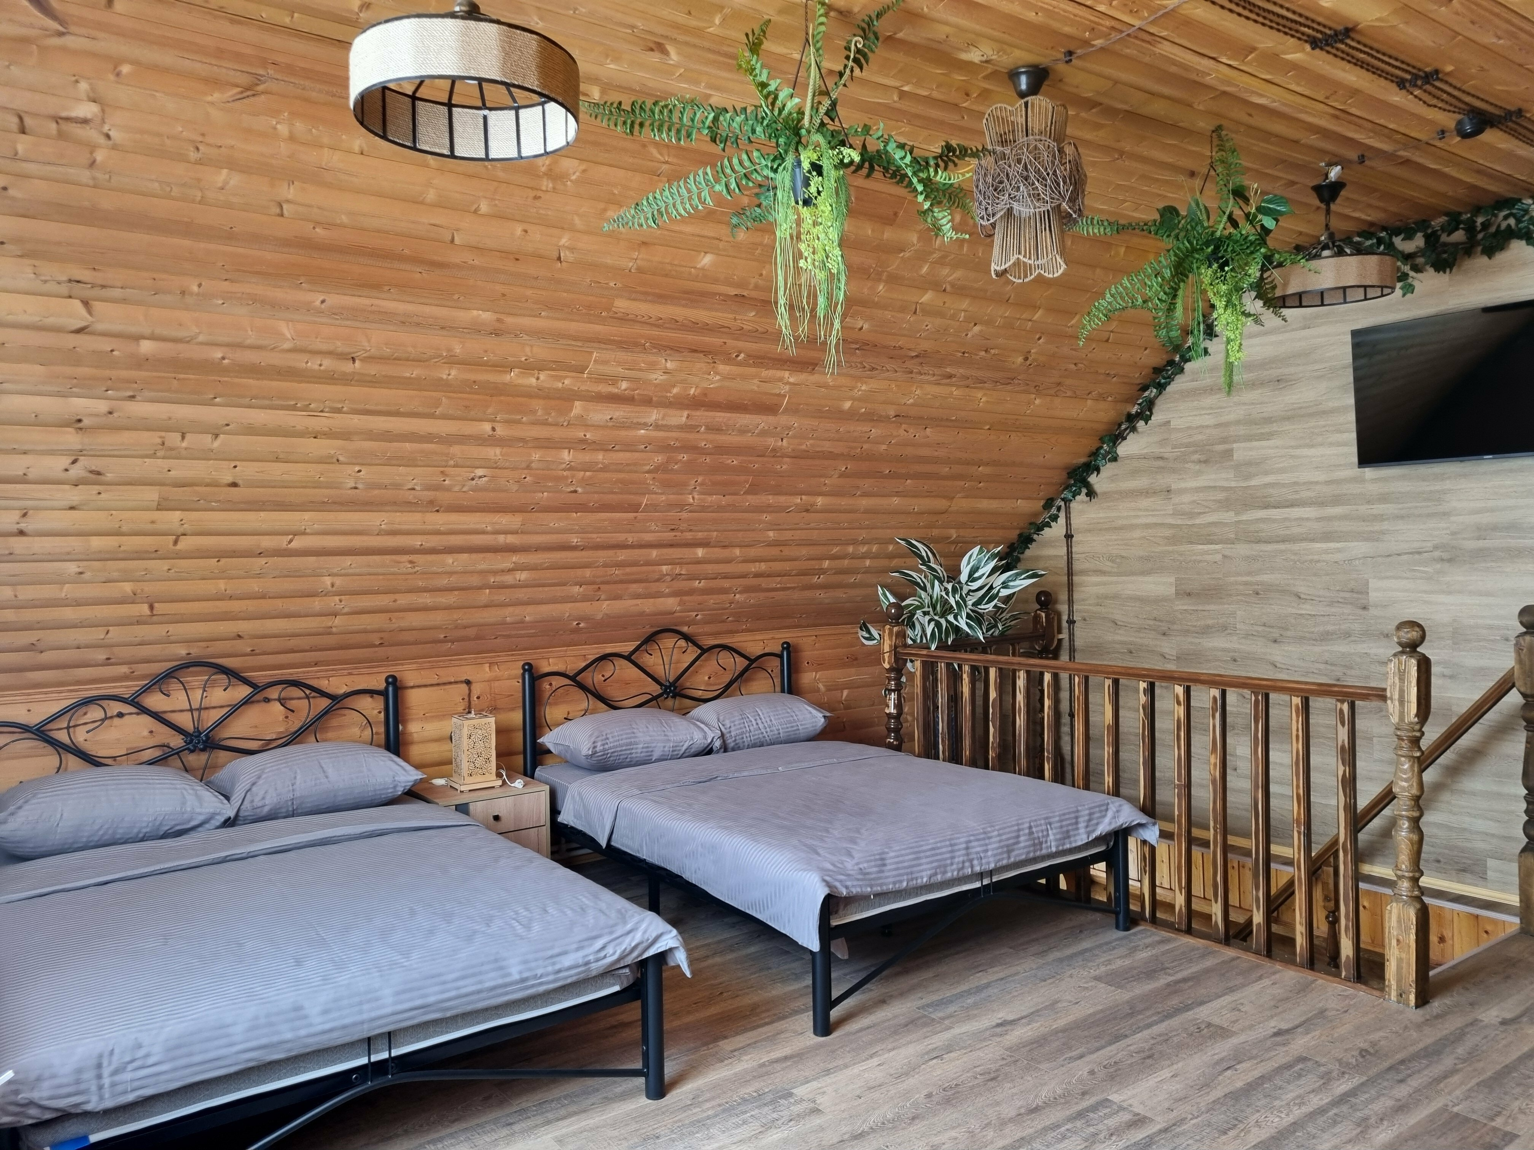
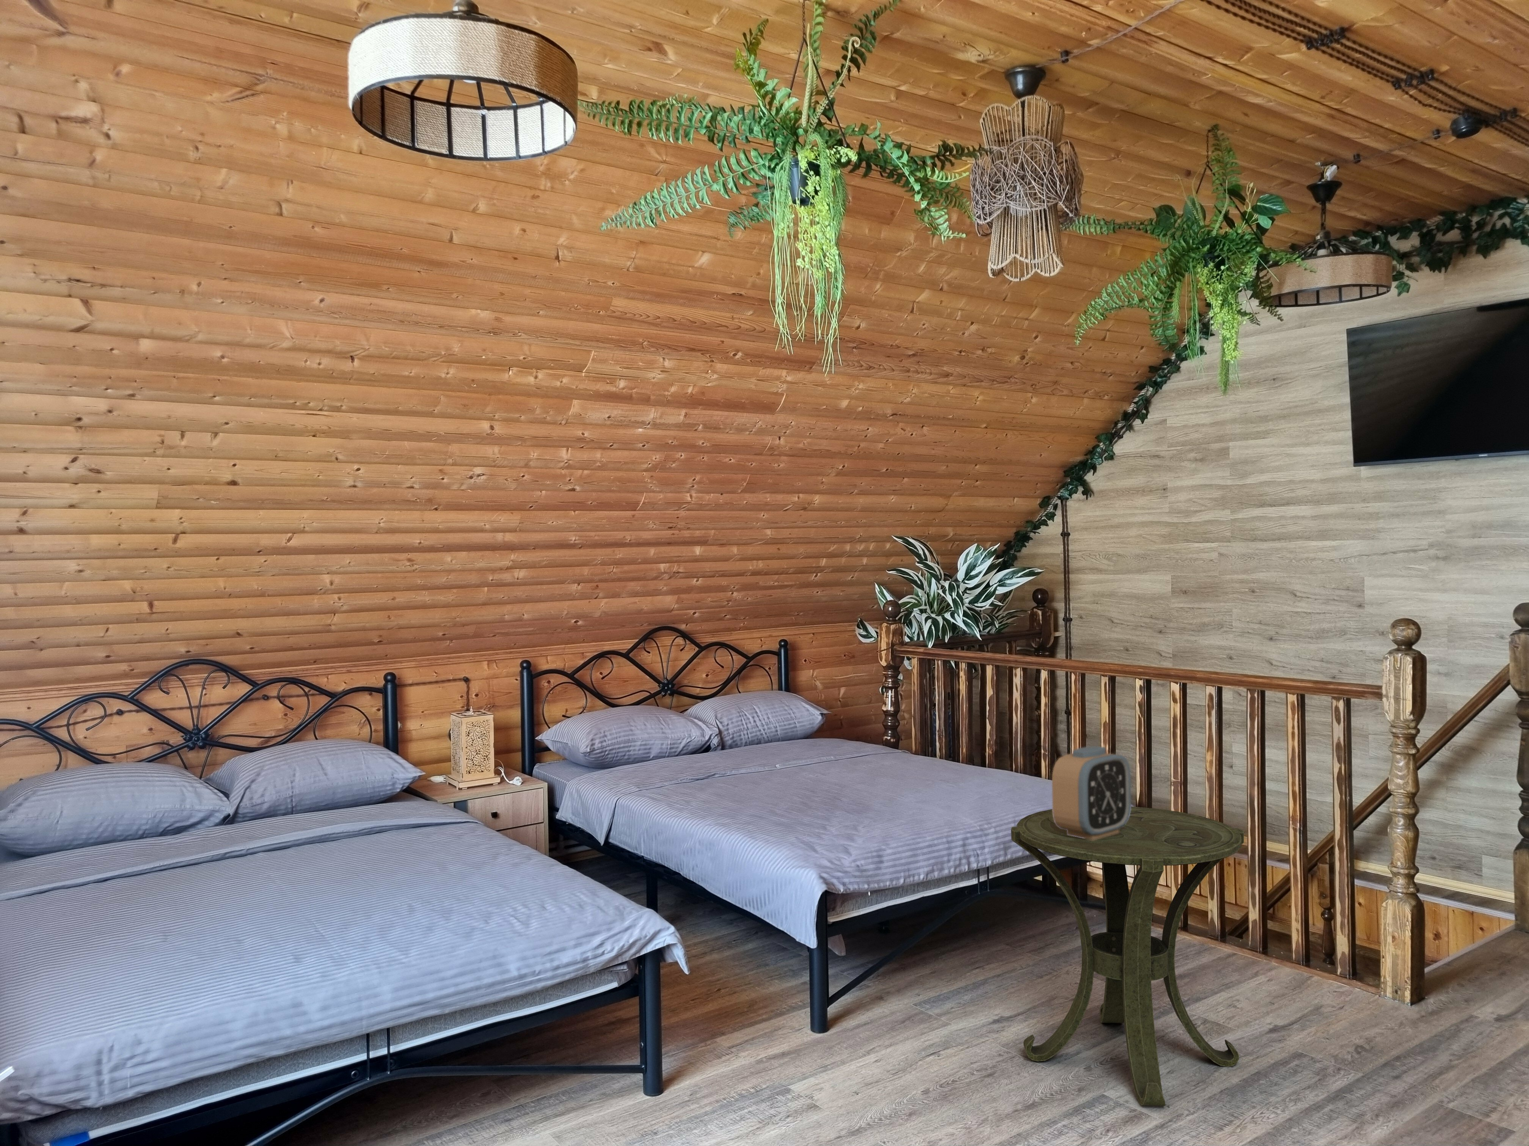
+ side table (1127, 944)
+ alarm clock (1092, 791)
